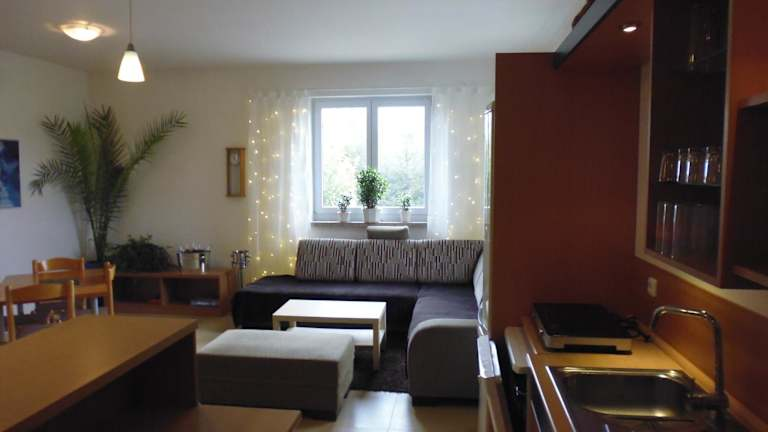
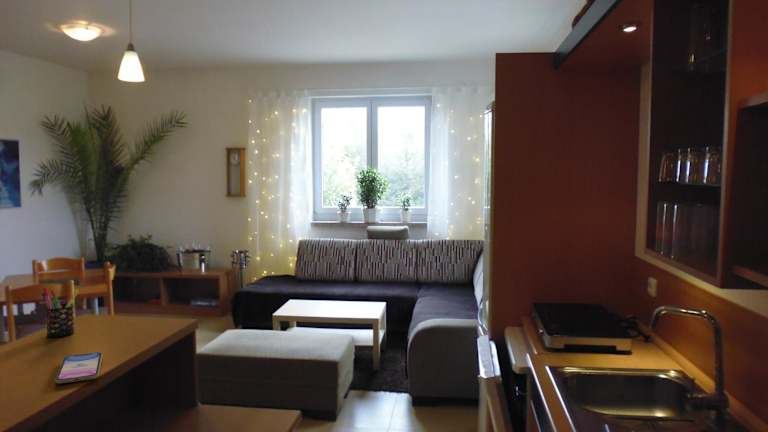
+ pen holder (57, 310)
+ smartphone (80, 367)
